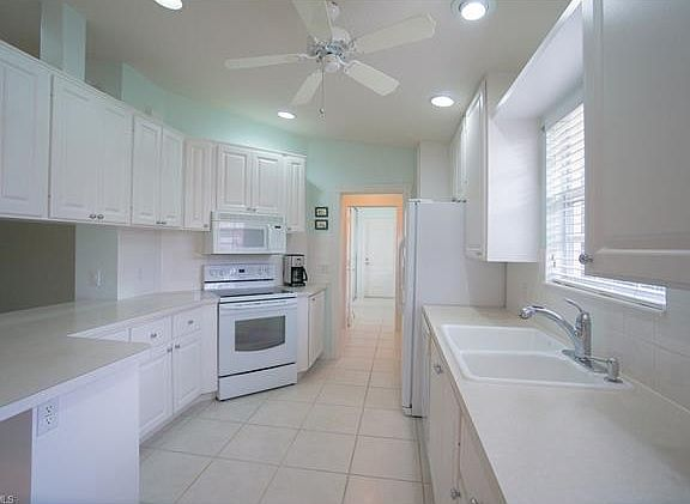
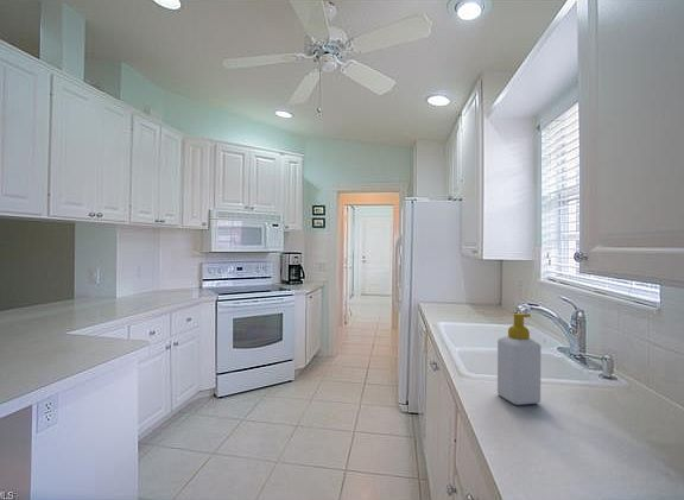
+ soap bottle (518, 356)
